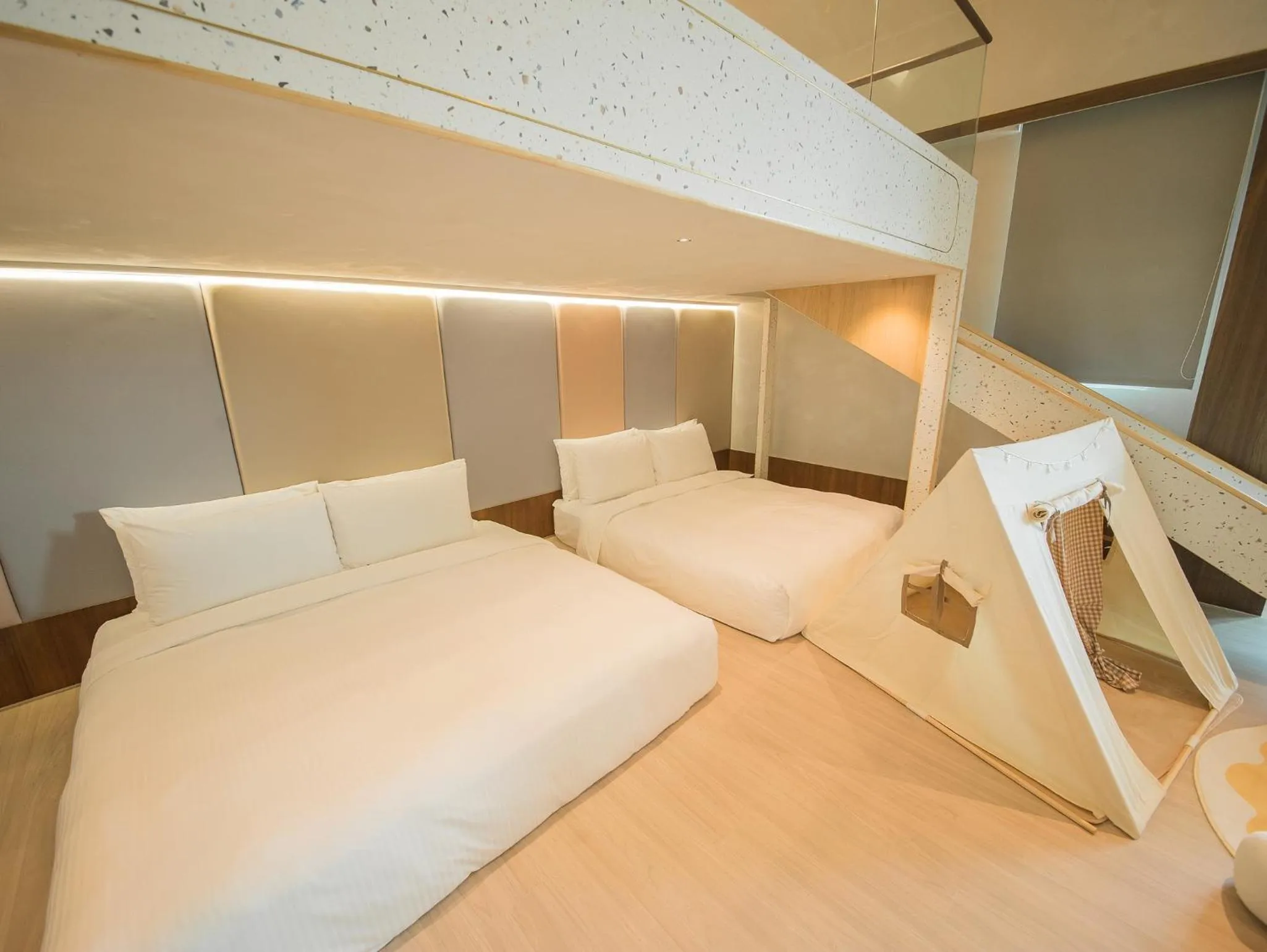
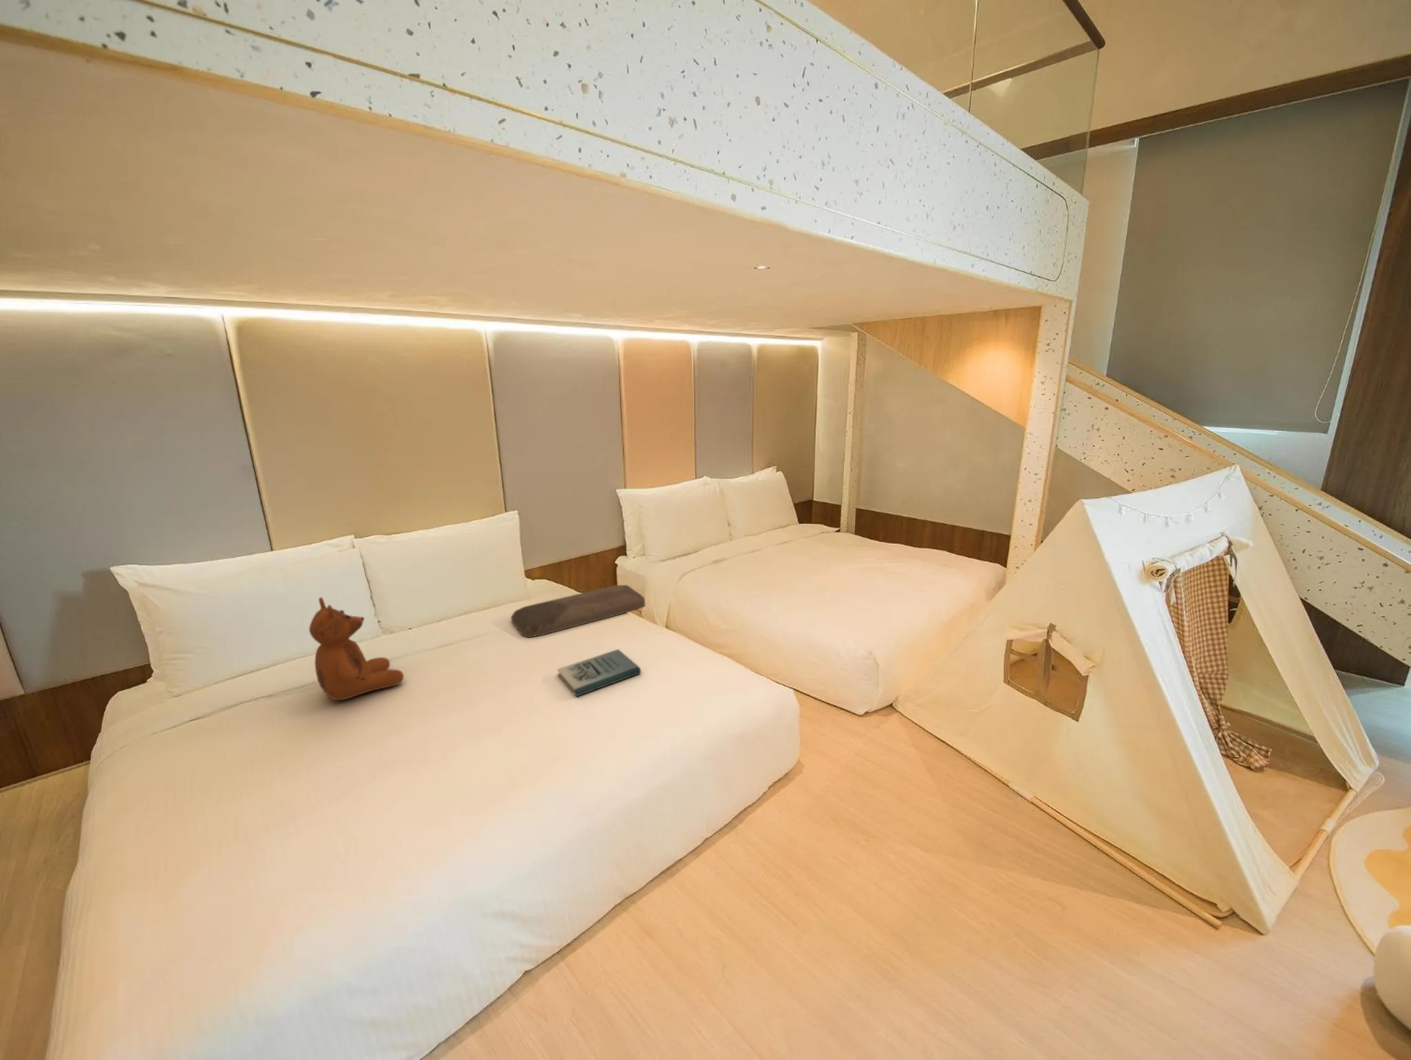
+ cushion (580, 607)
+ book (599, 671)
+ teddy bear (353, 644)
